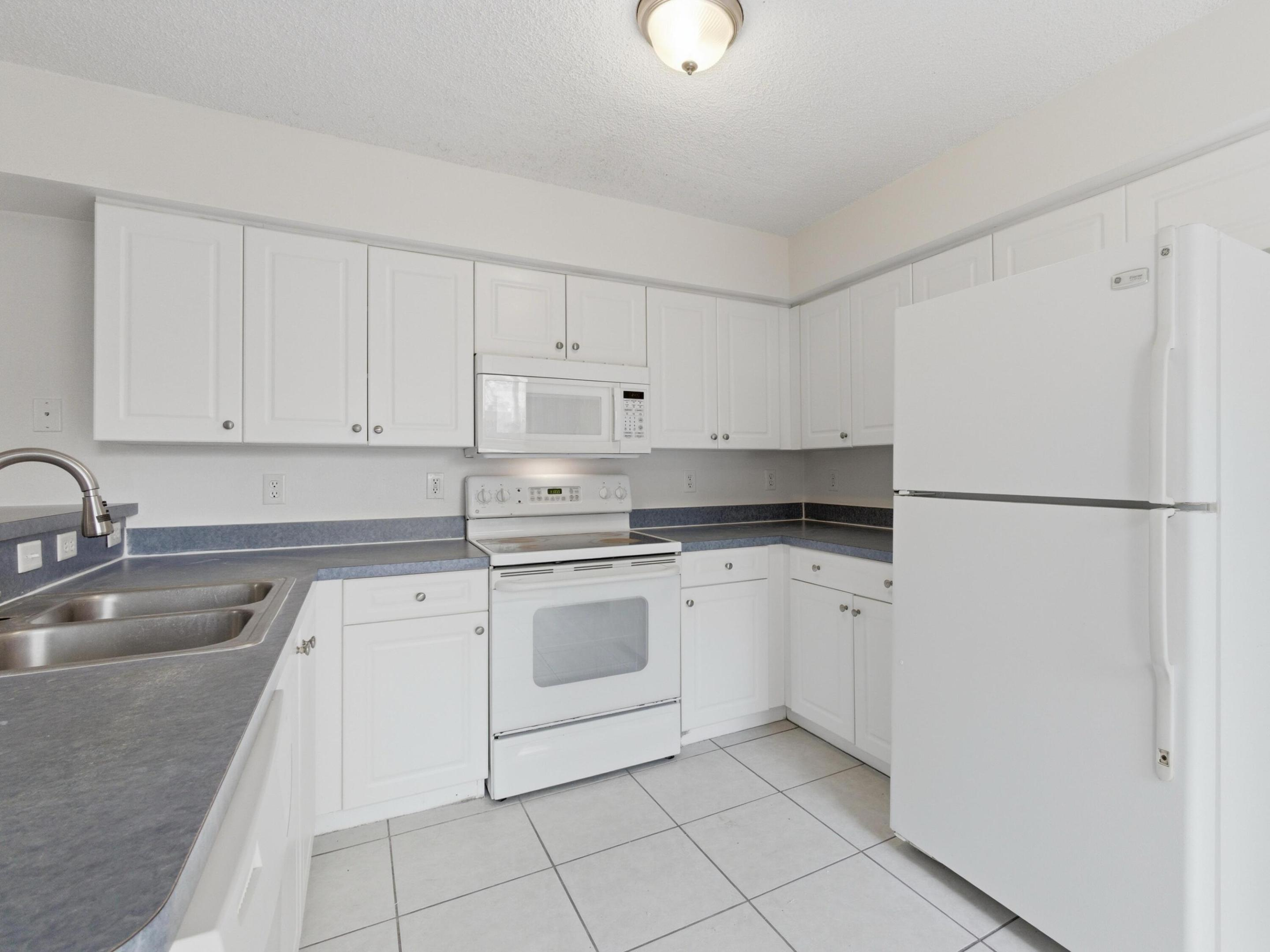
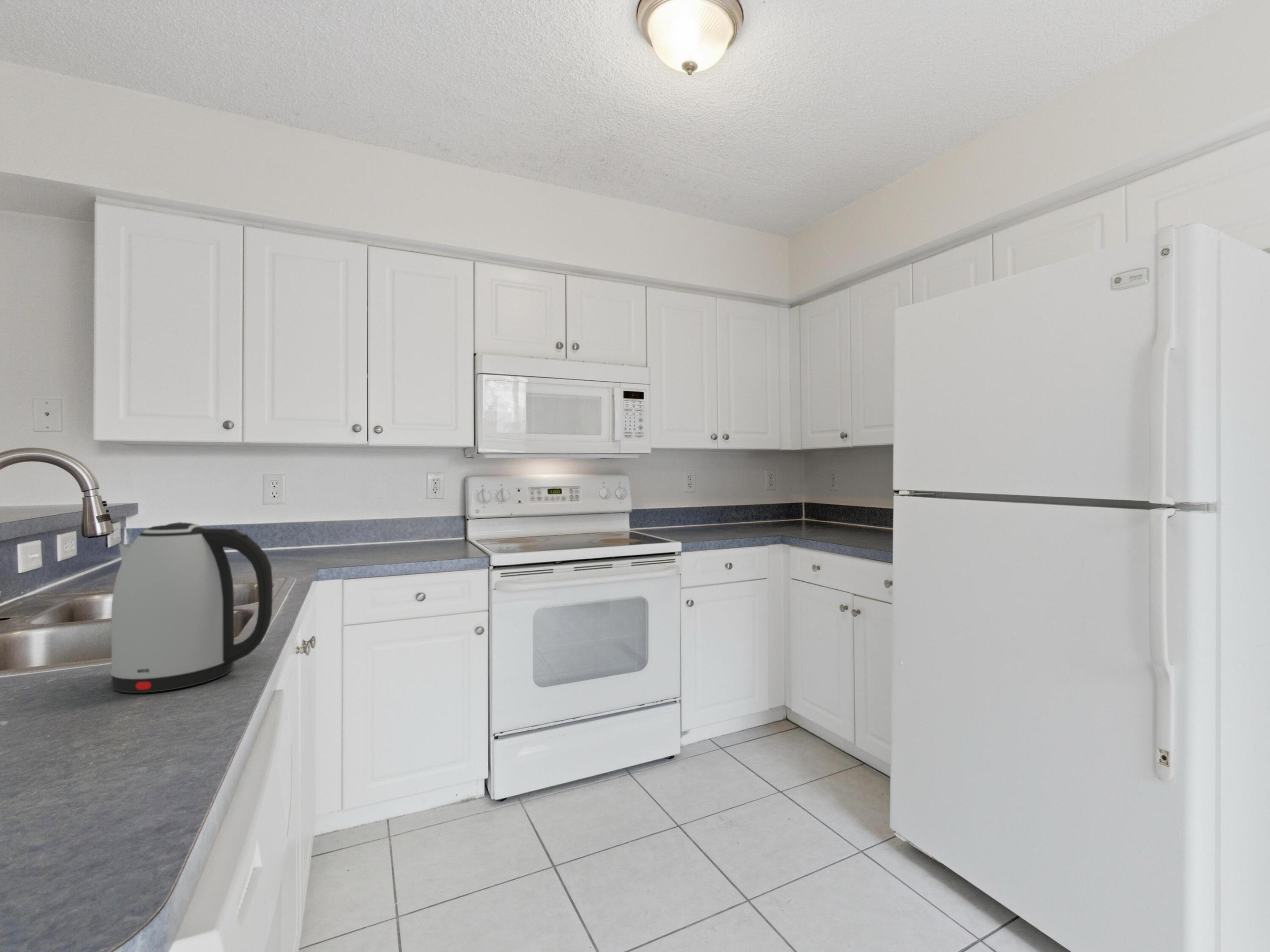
+ kettle (196, 599)
